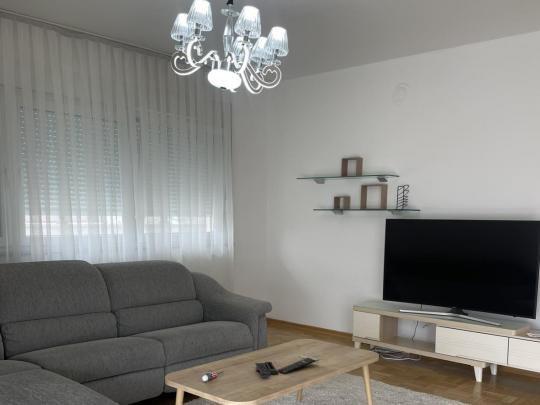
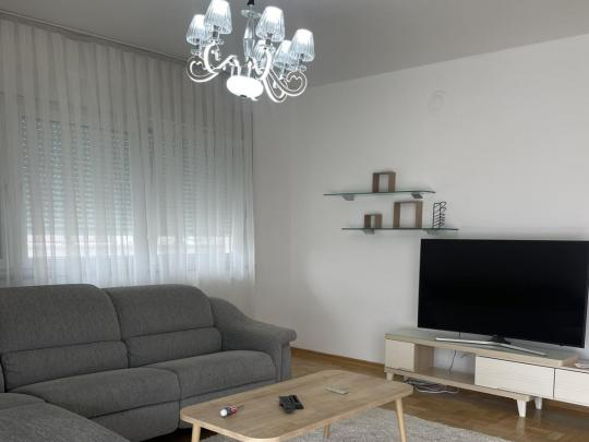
- remote control (296, 366)
